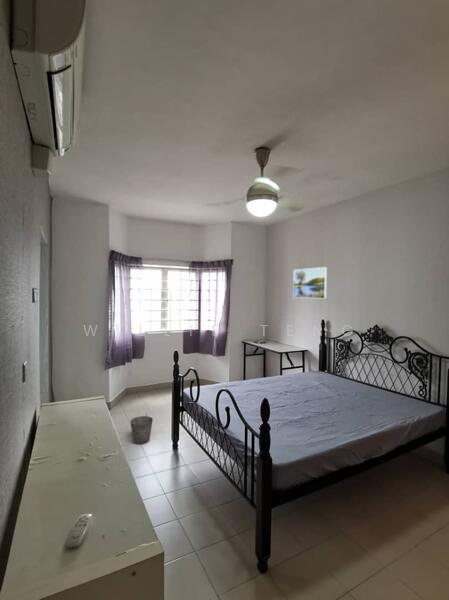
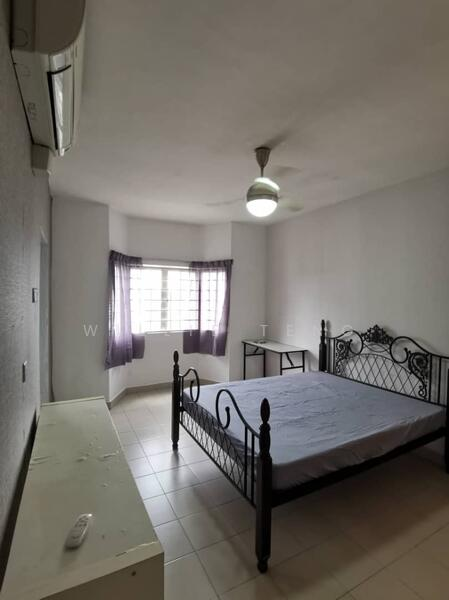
- bucket (141, 424)
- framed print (309, 283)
